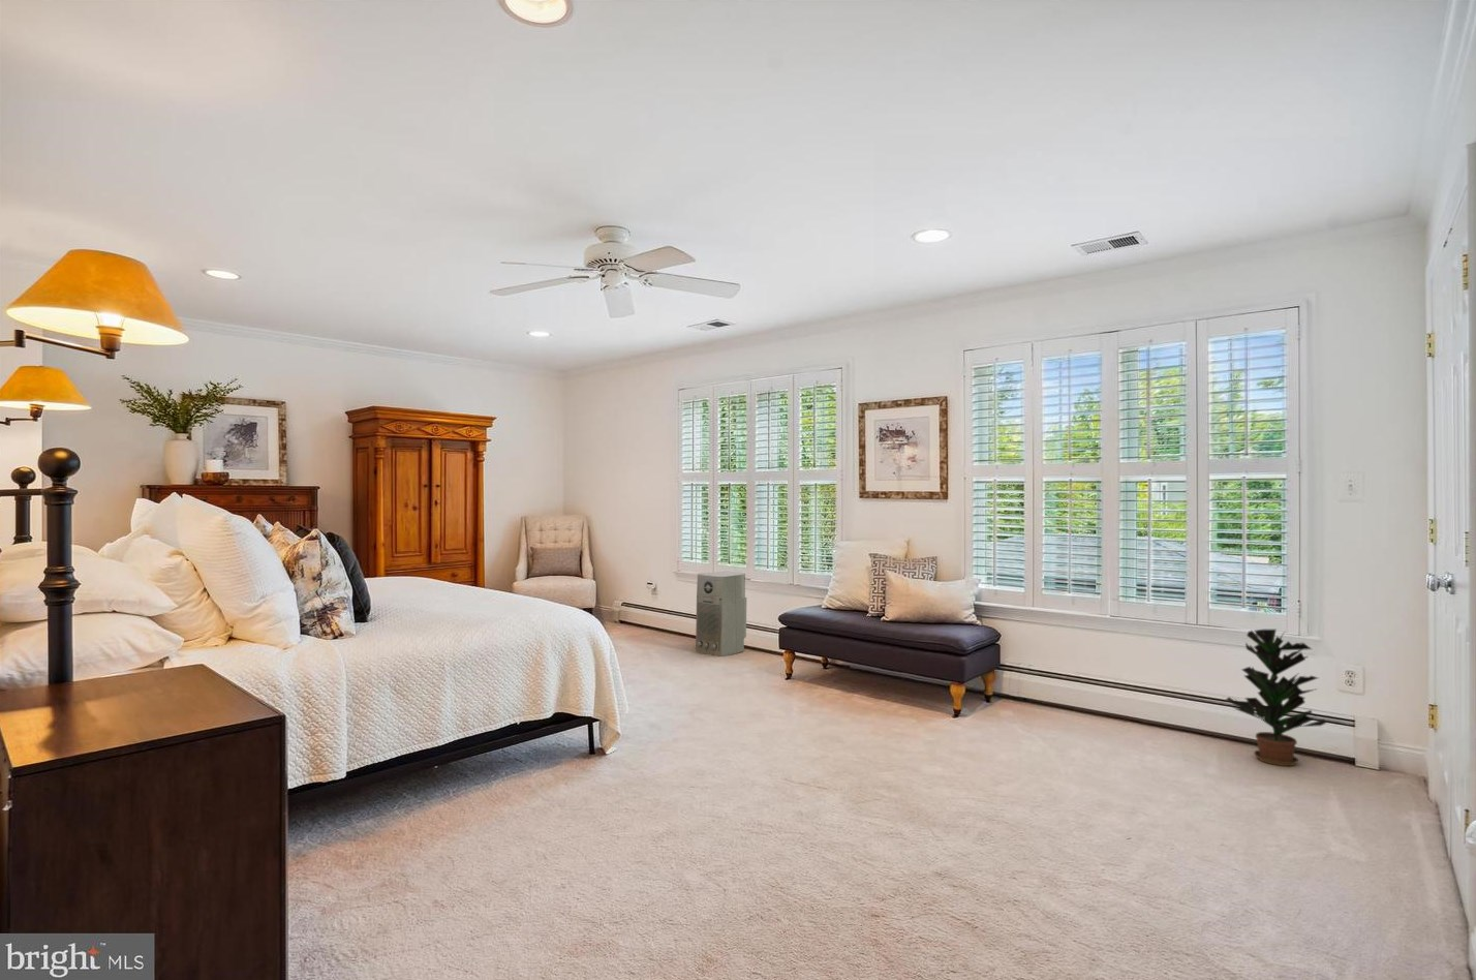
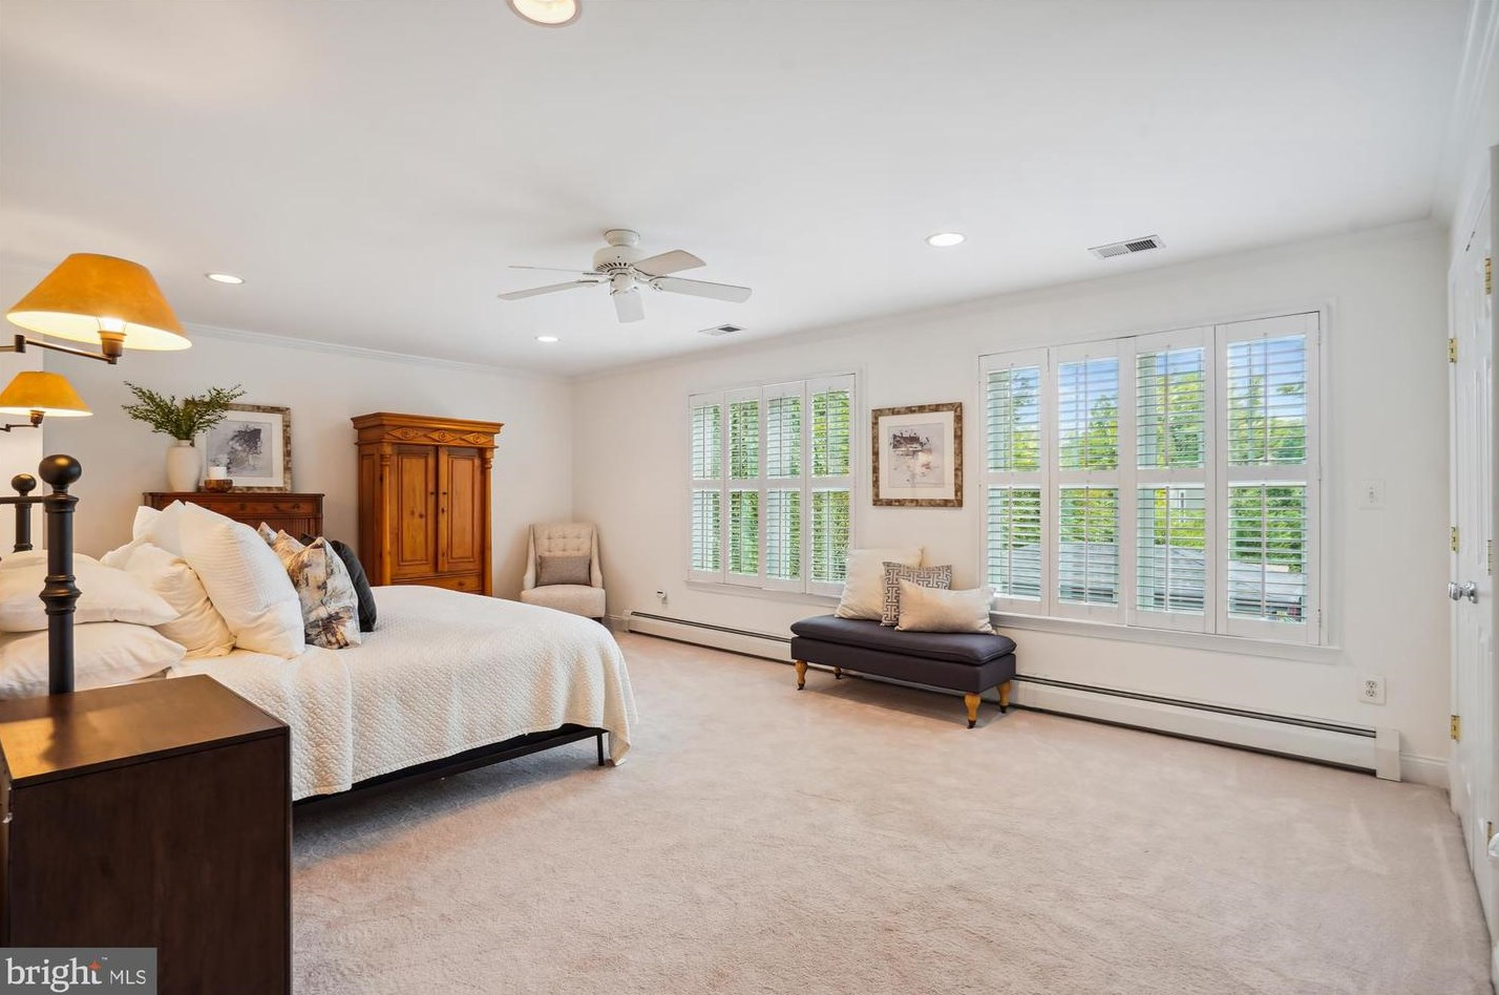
- air purifier (722, 612)
- potted plant (1276, 693)
